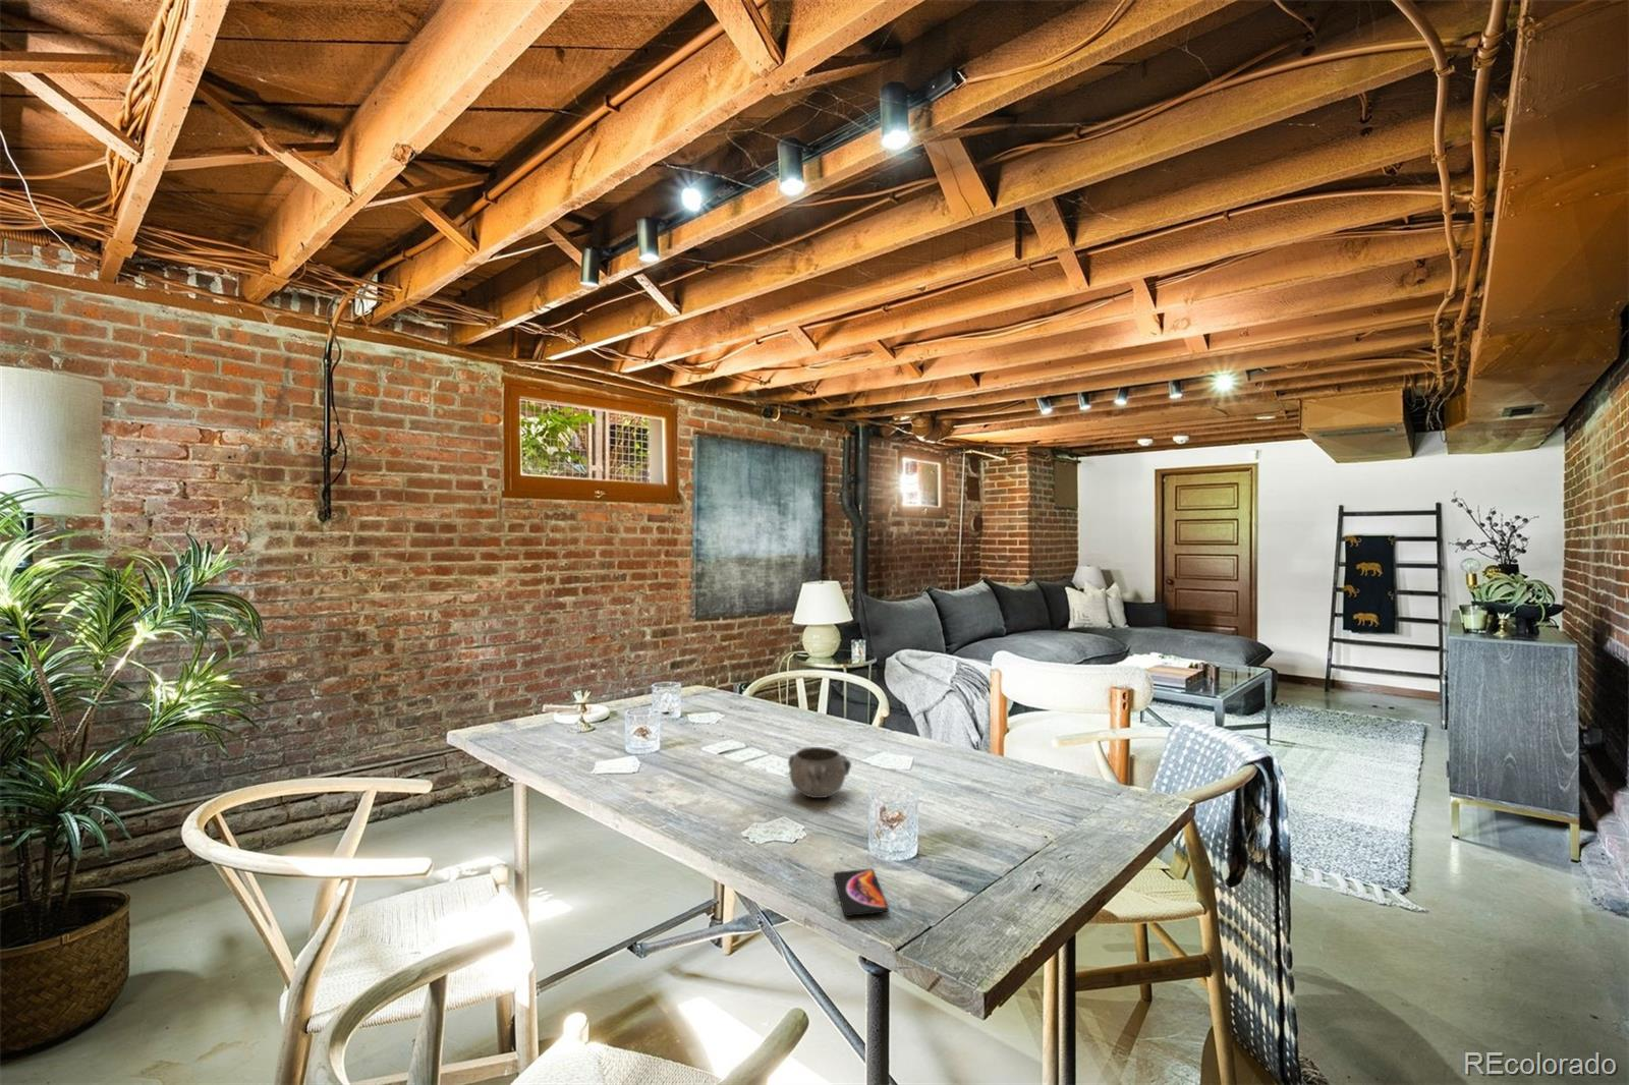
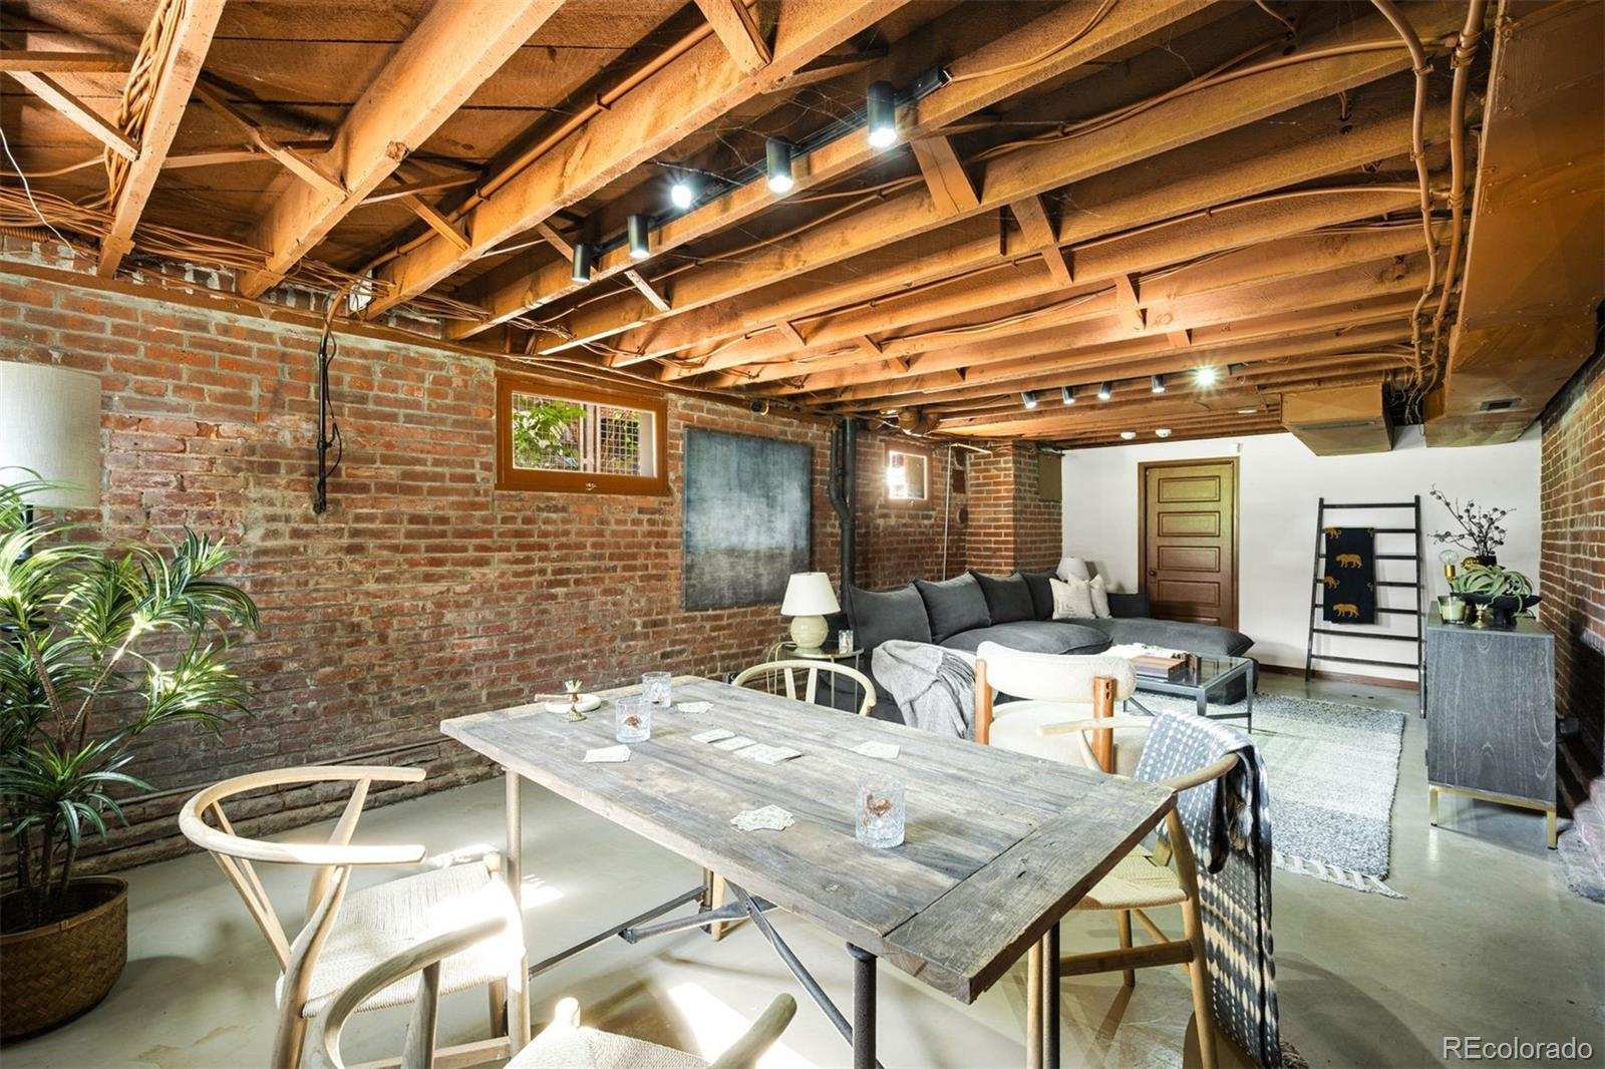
- decorative bowl (821, 775)
- smartphone (859, 890)
